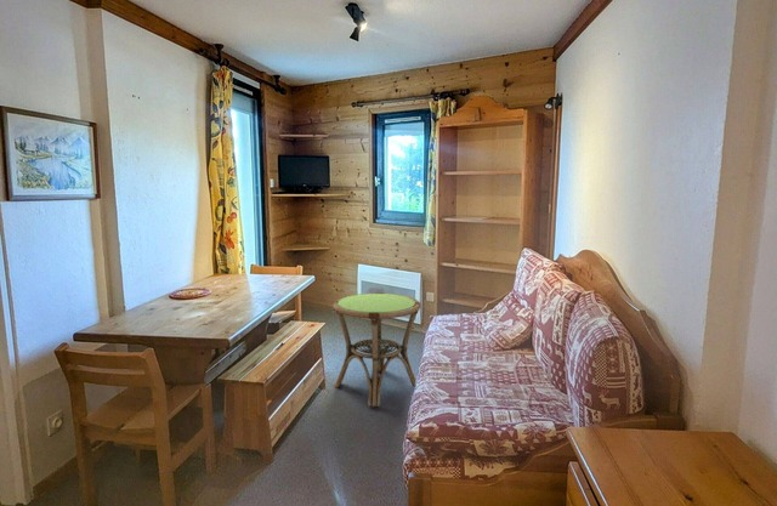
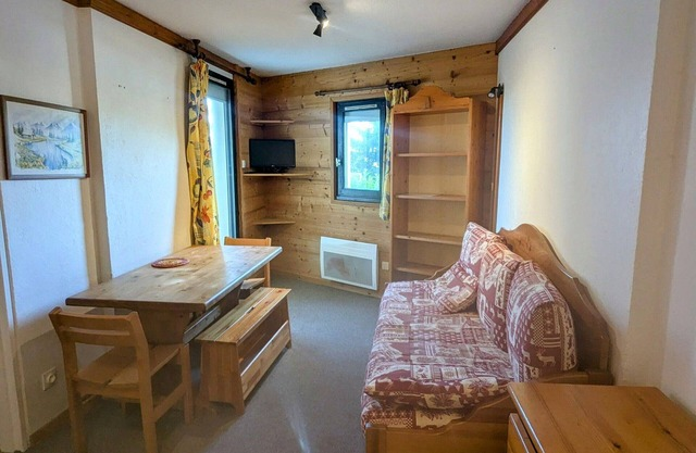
- side table (376, 343)
